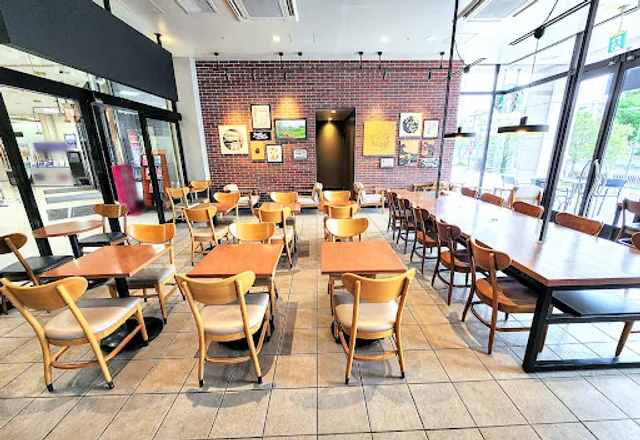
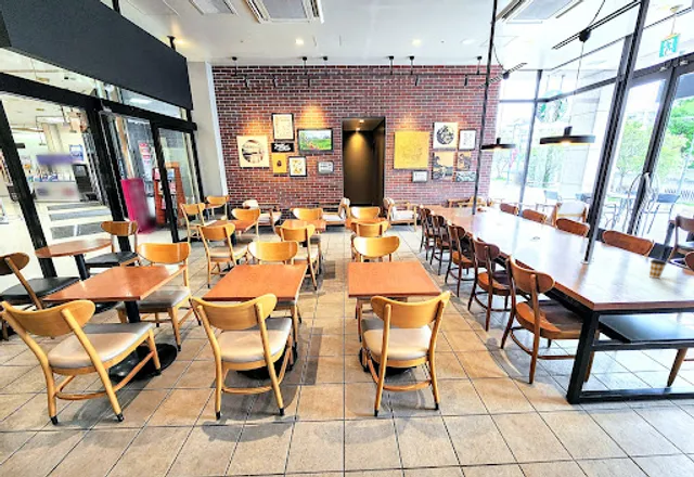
+ coffee cup (656, 269)
